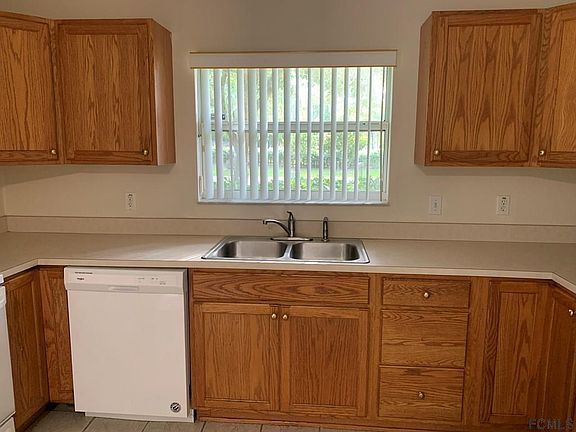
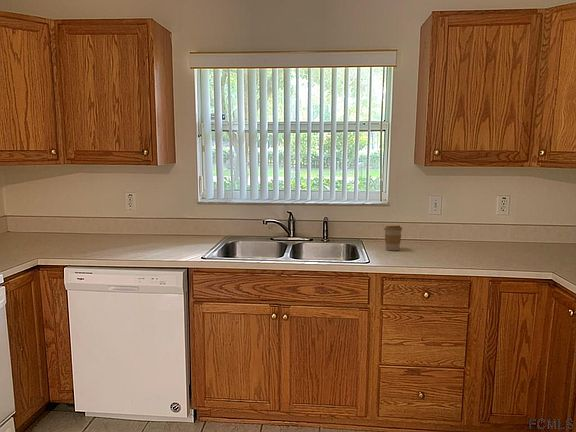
+ coffee cup (392, 237)
